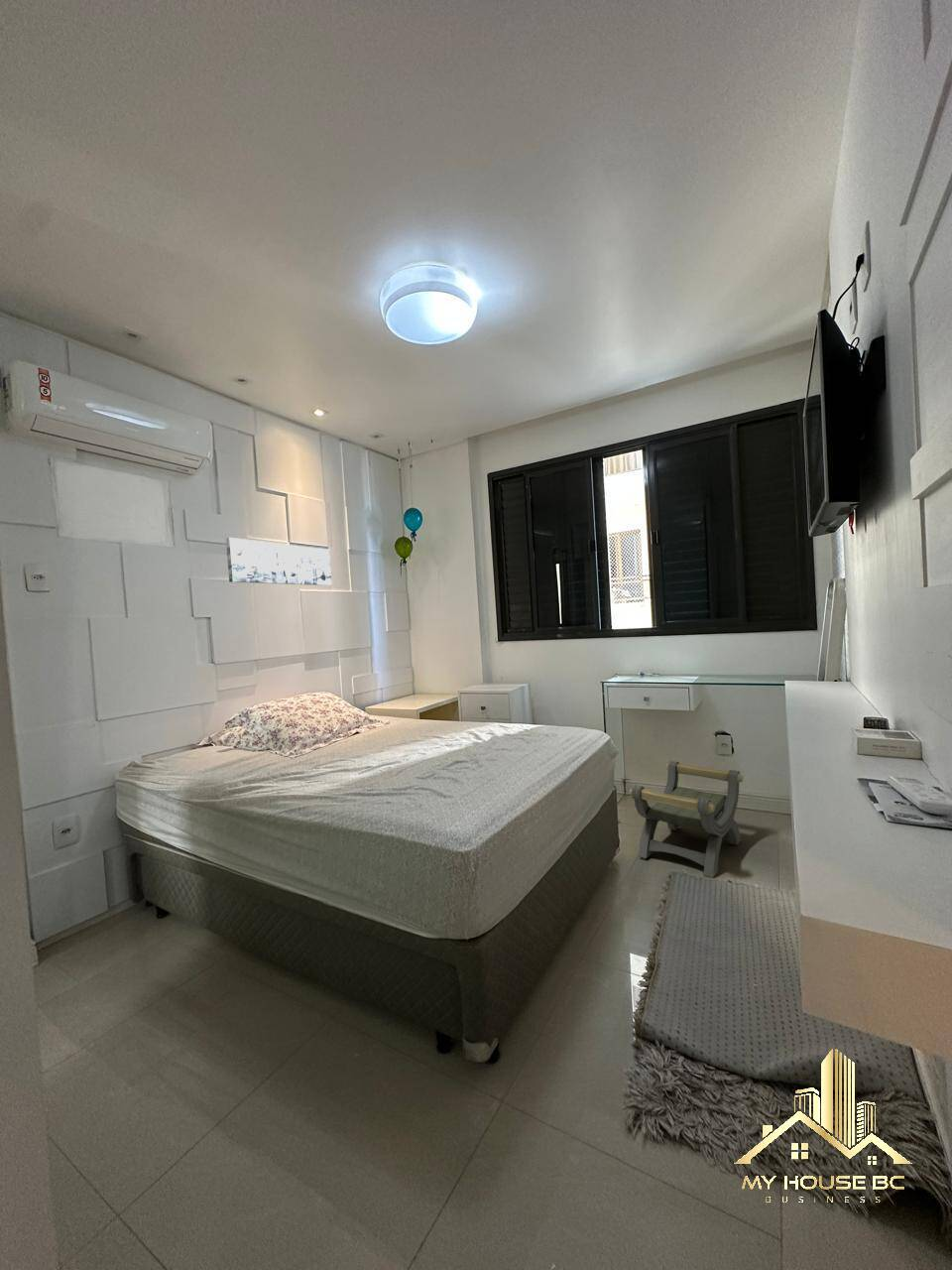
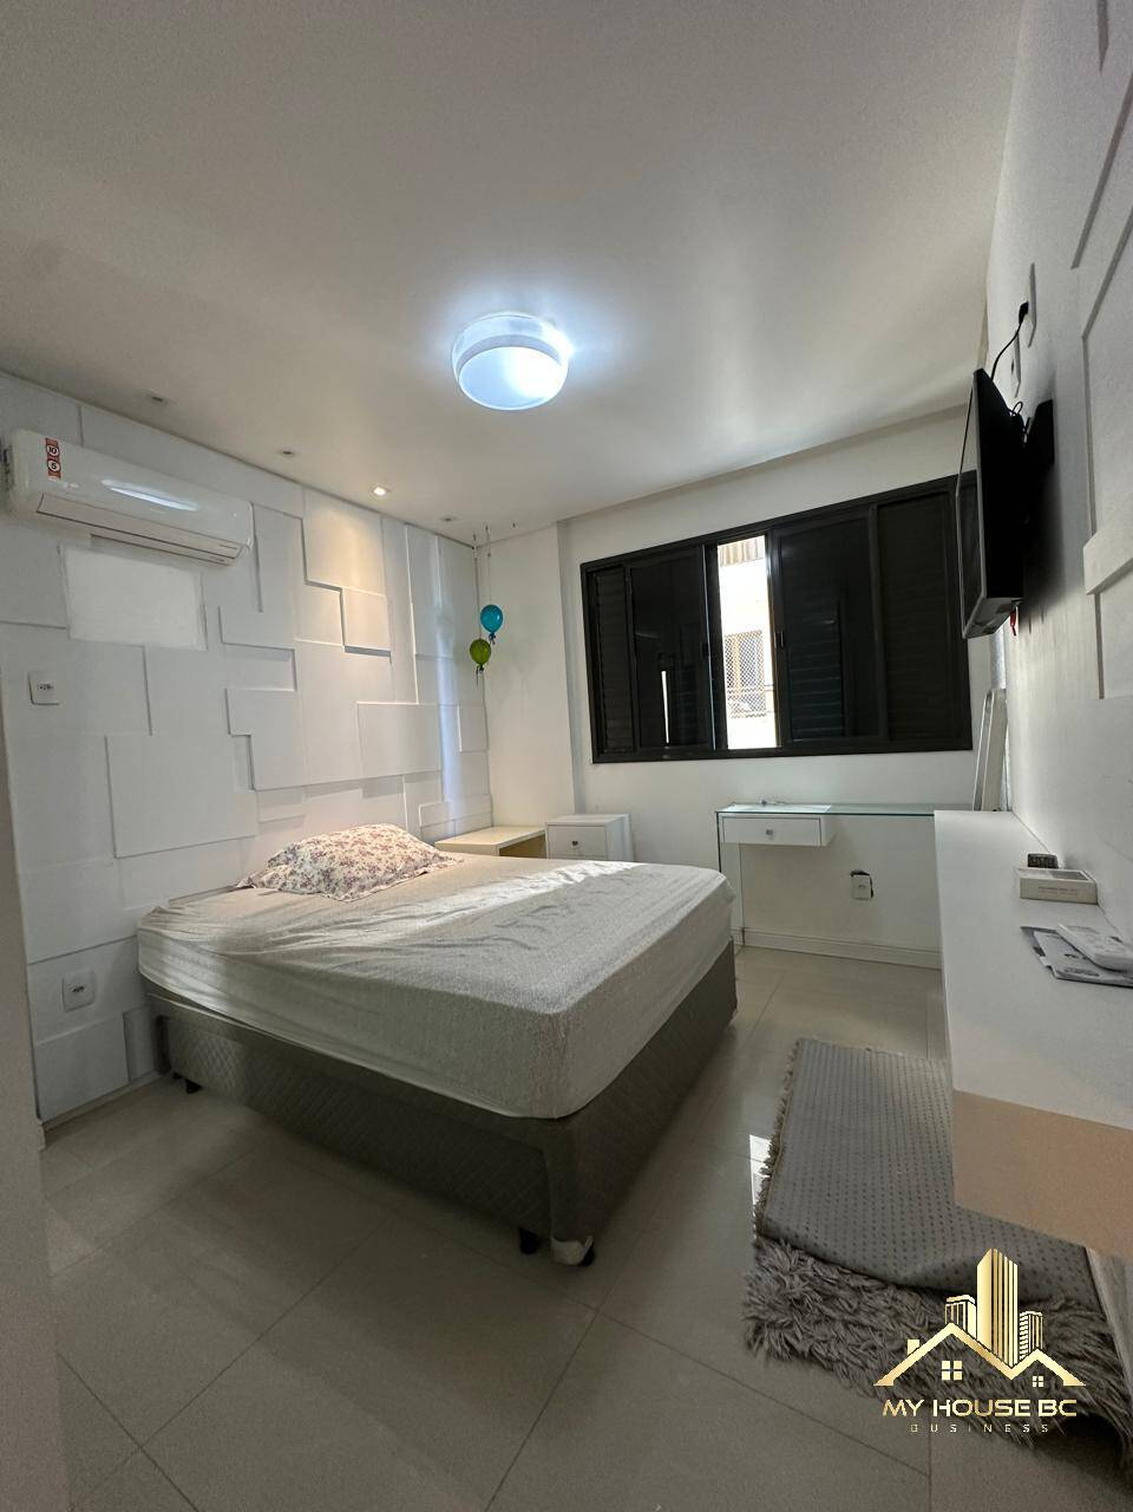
- stool (688, 814)
- wall art (284, 564)
